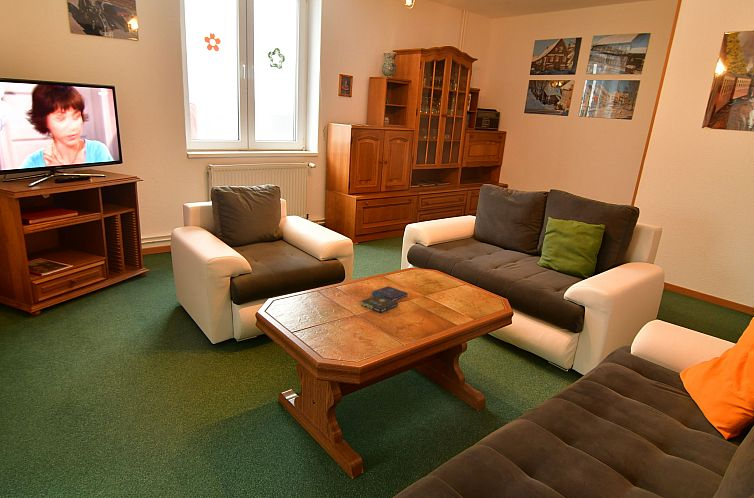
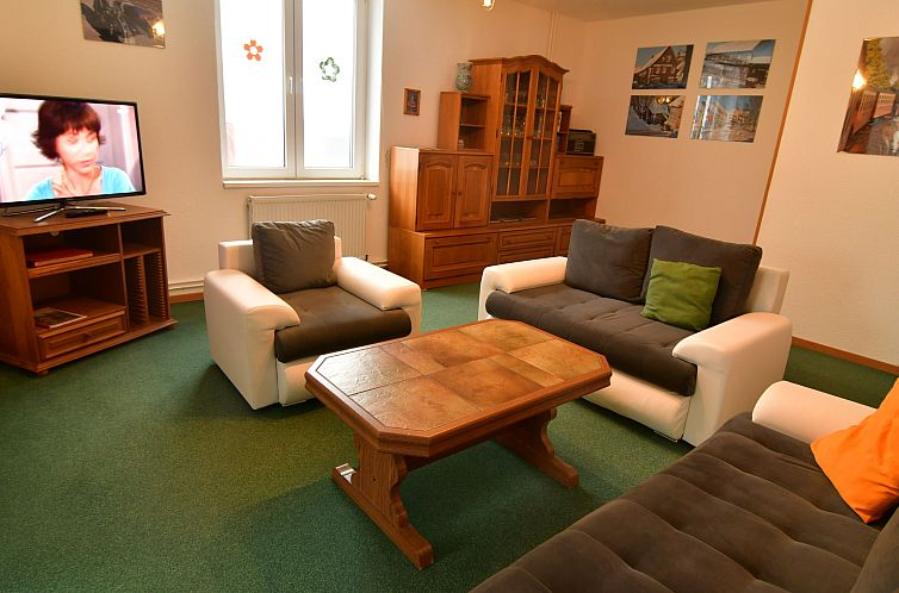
- music album box set (384, 298)
